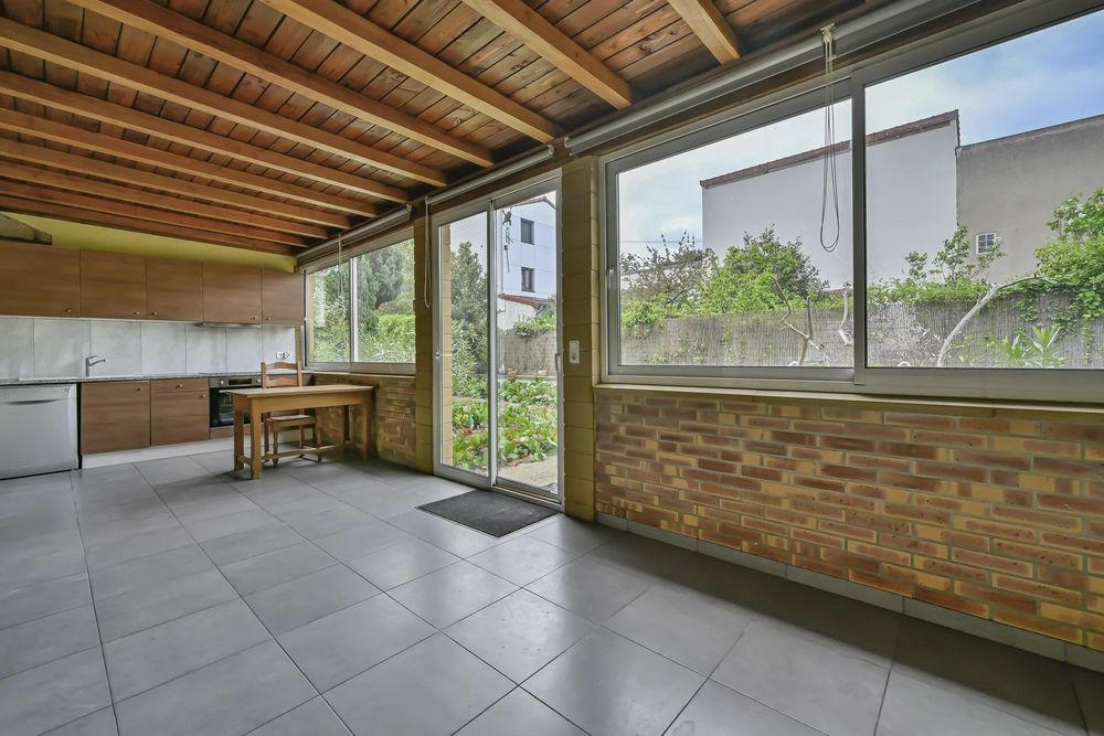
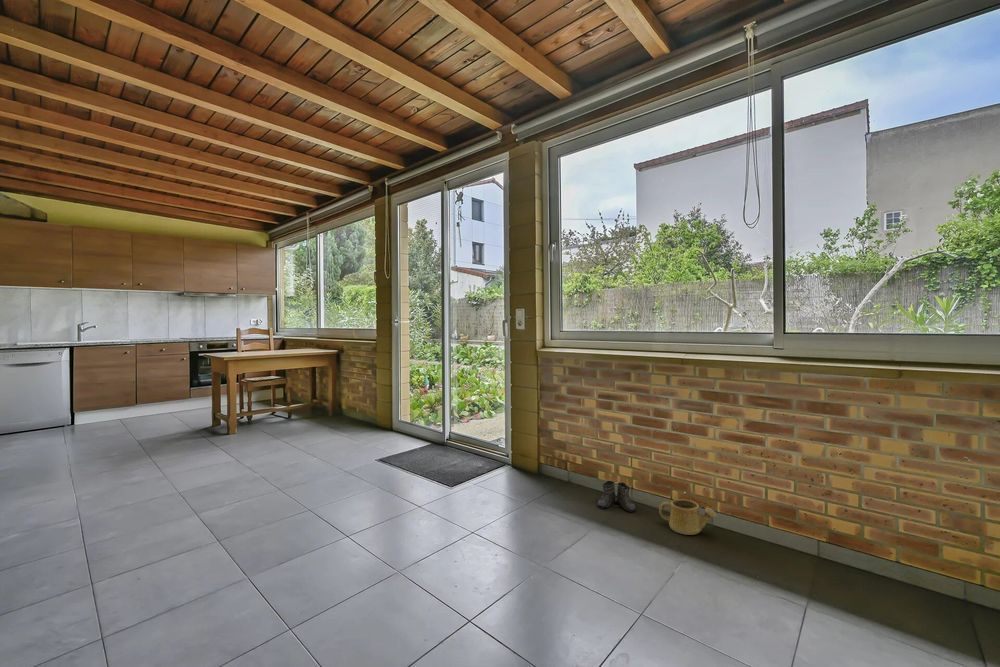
+ watering can (687, 516)
+ boots (614, 495)
